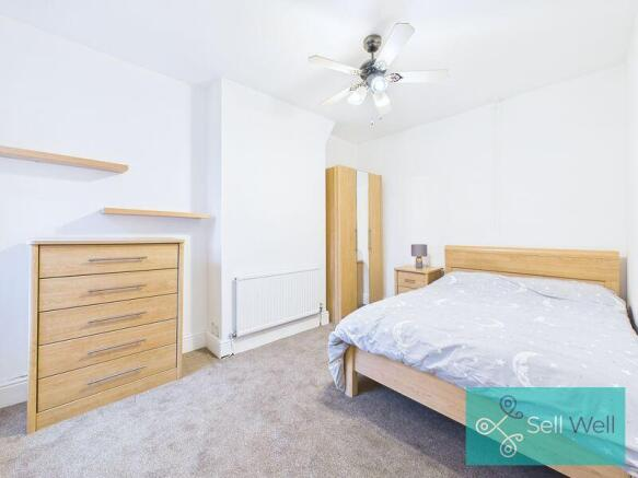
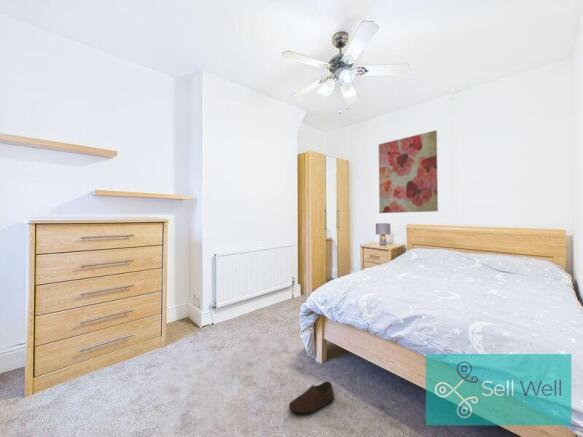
+ wall art (405, 175)
+ shoe (312, 396)
